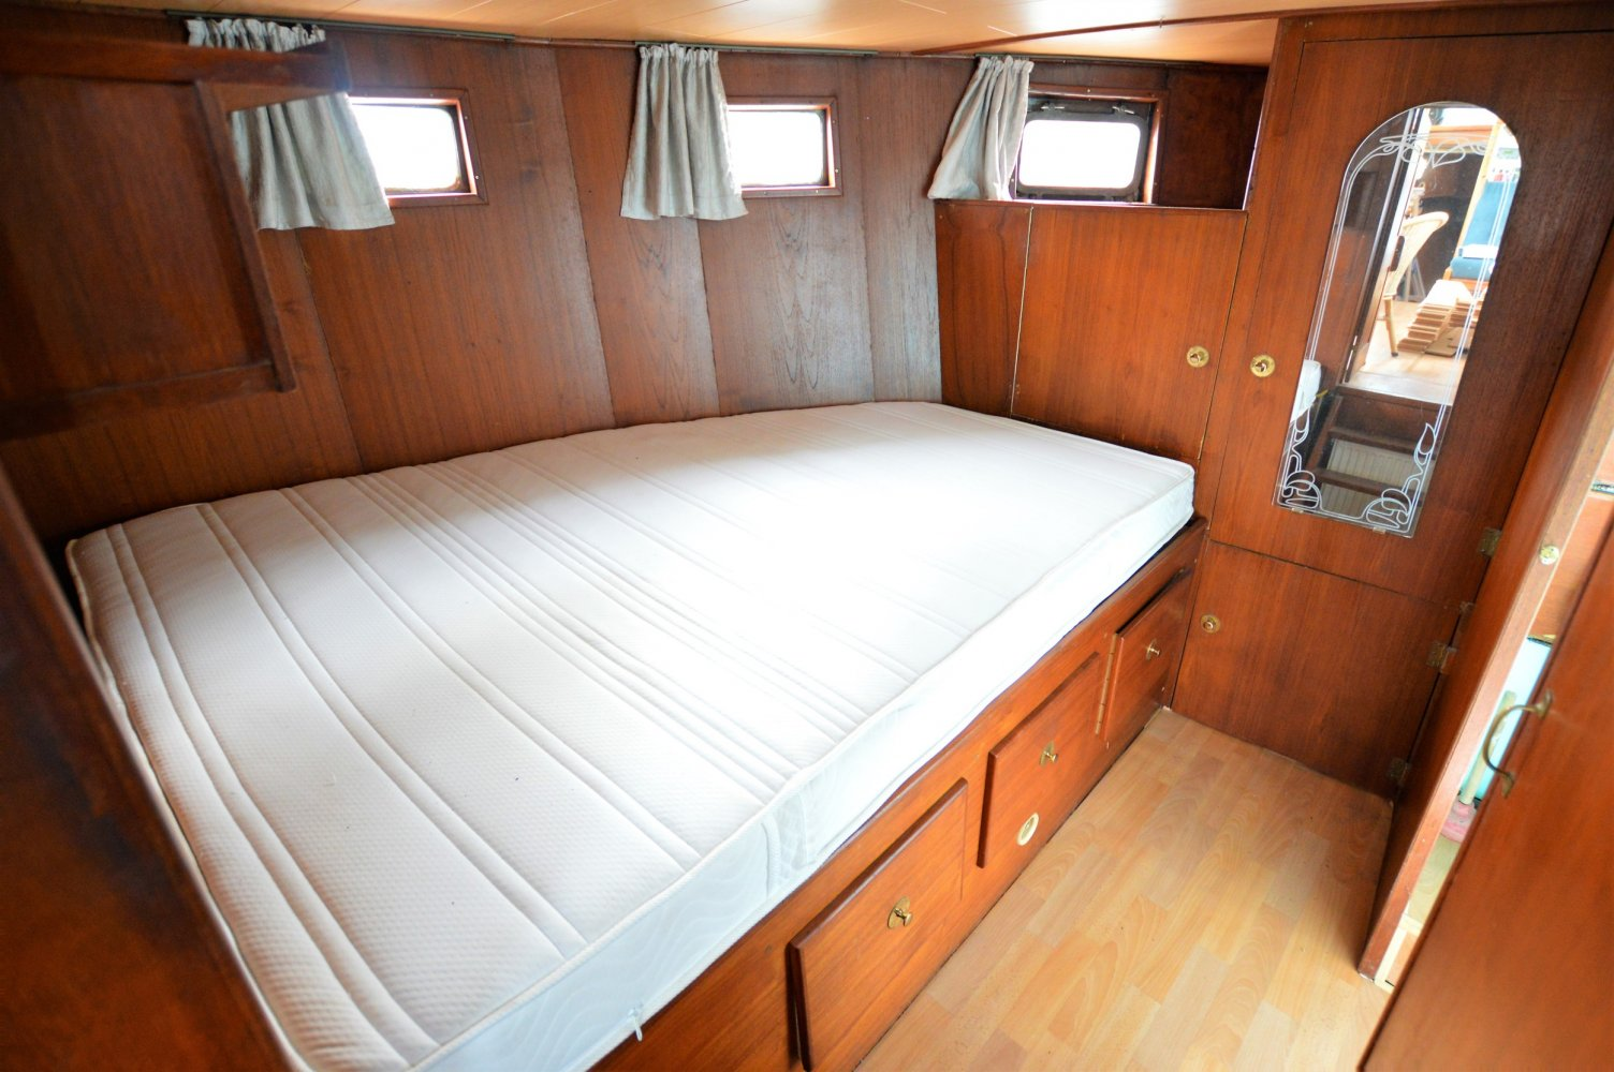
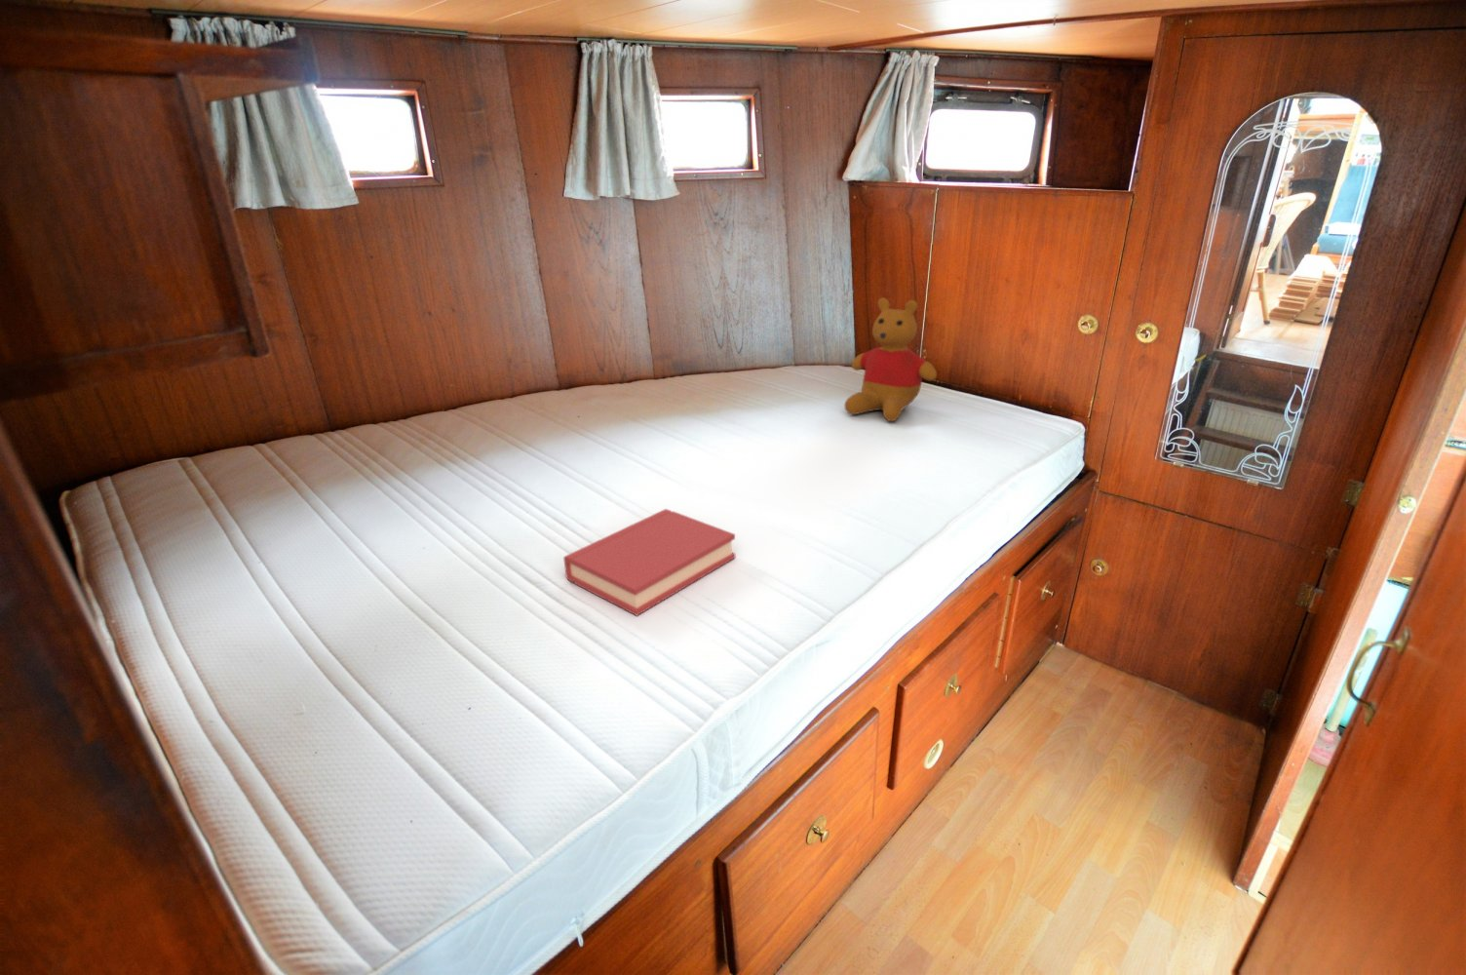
+ hardback book (651, 556)
+ teddy bear (886, 358)
